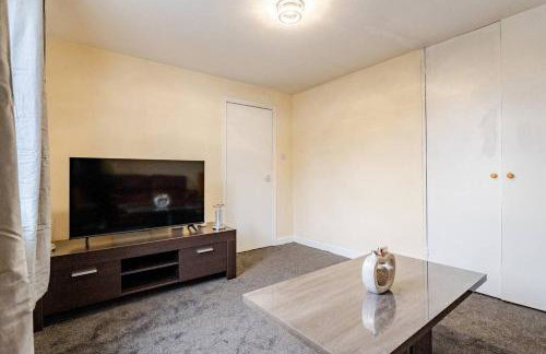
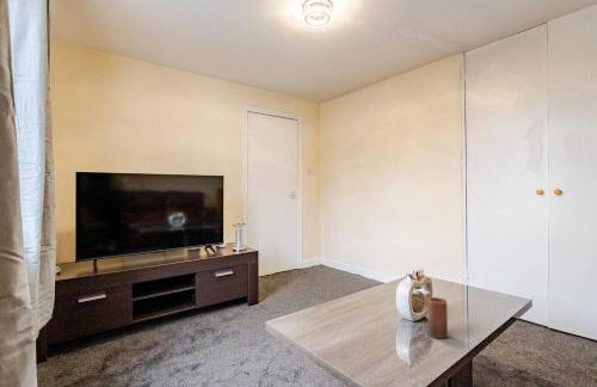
+ candle (437, 317)
